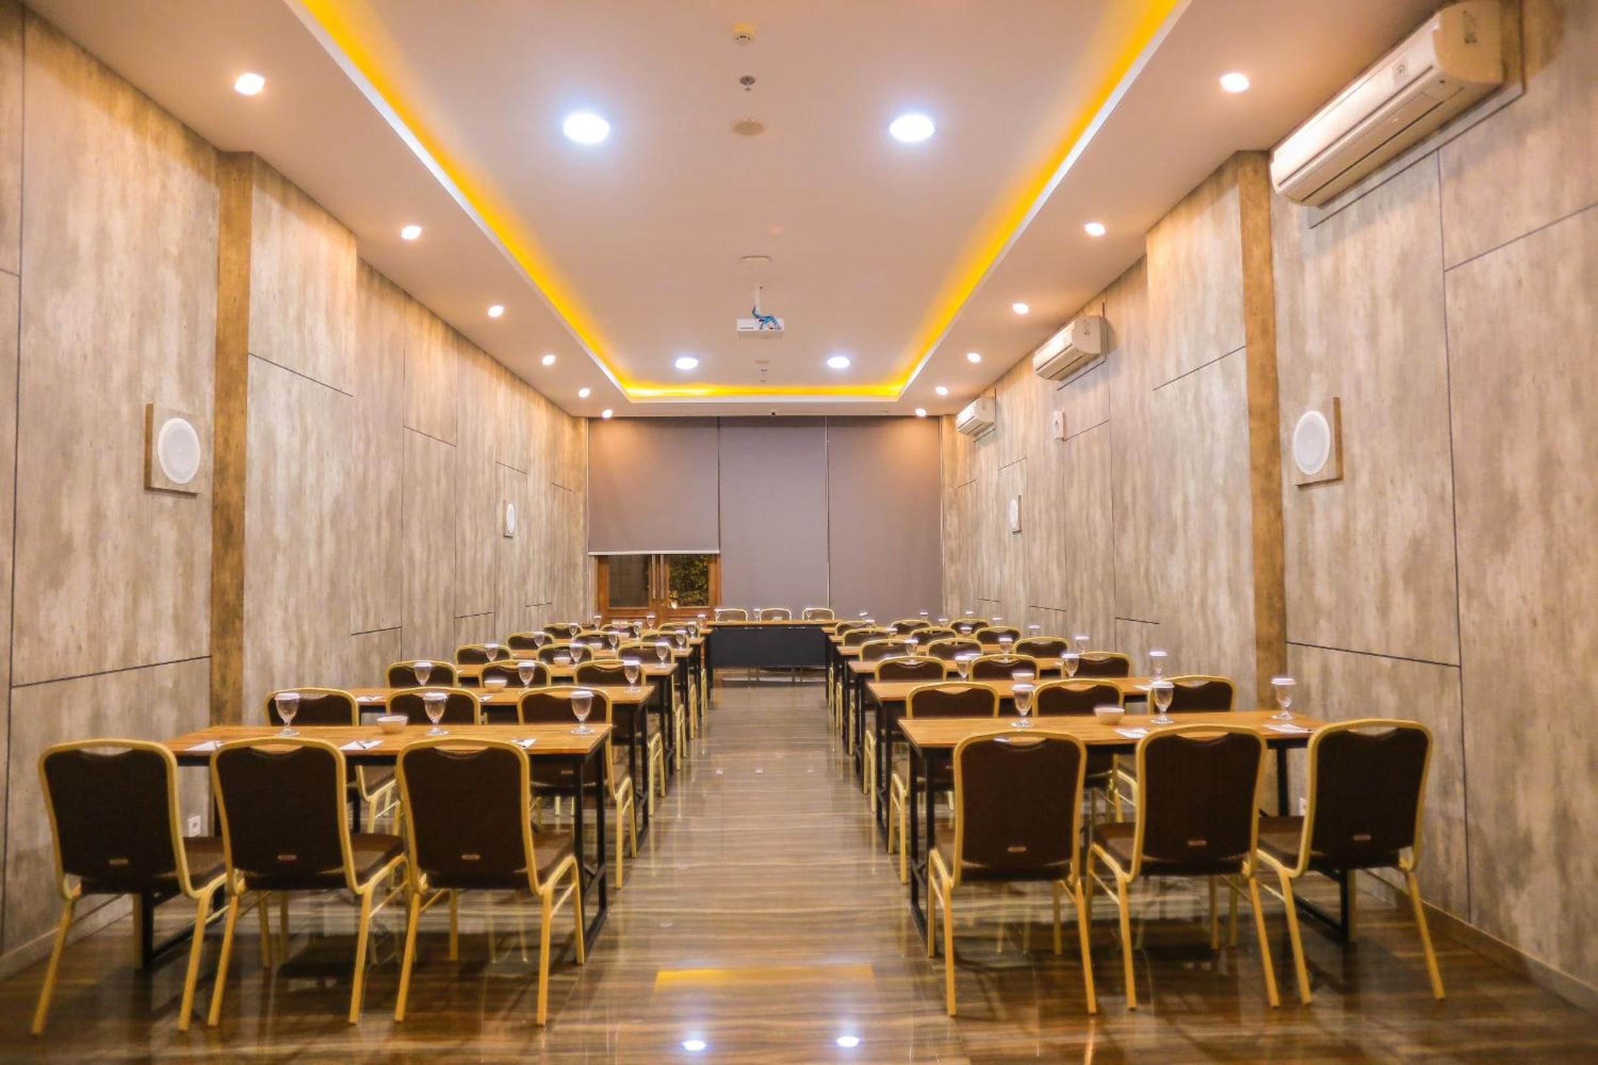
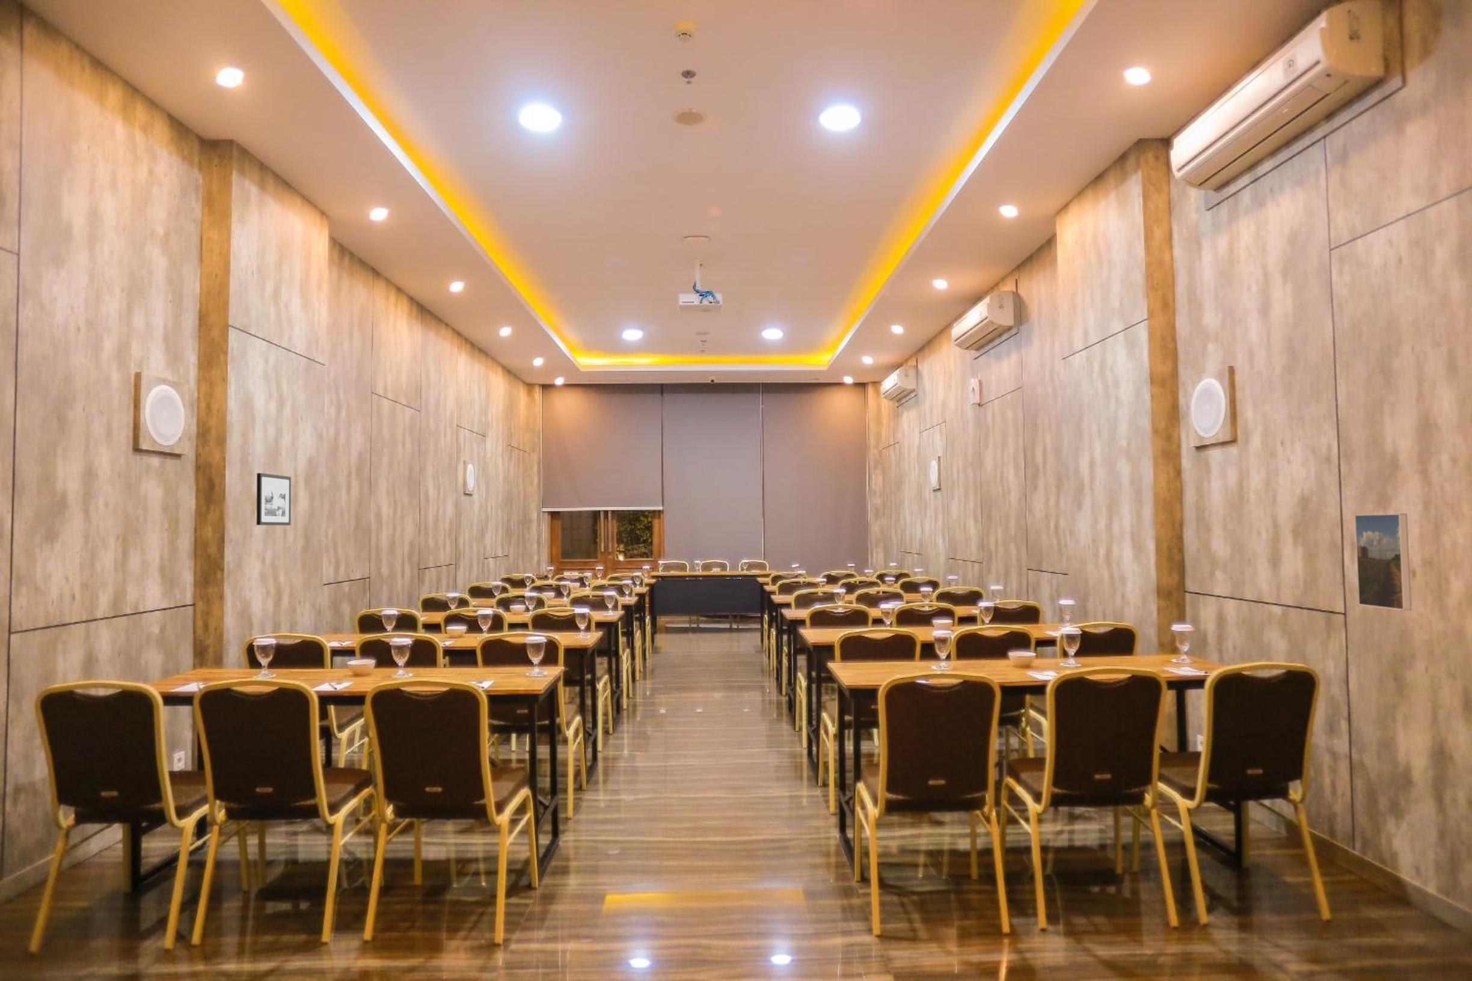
+ picture frame (274, 499)
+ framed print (1382, 561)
